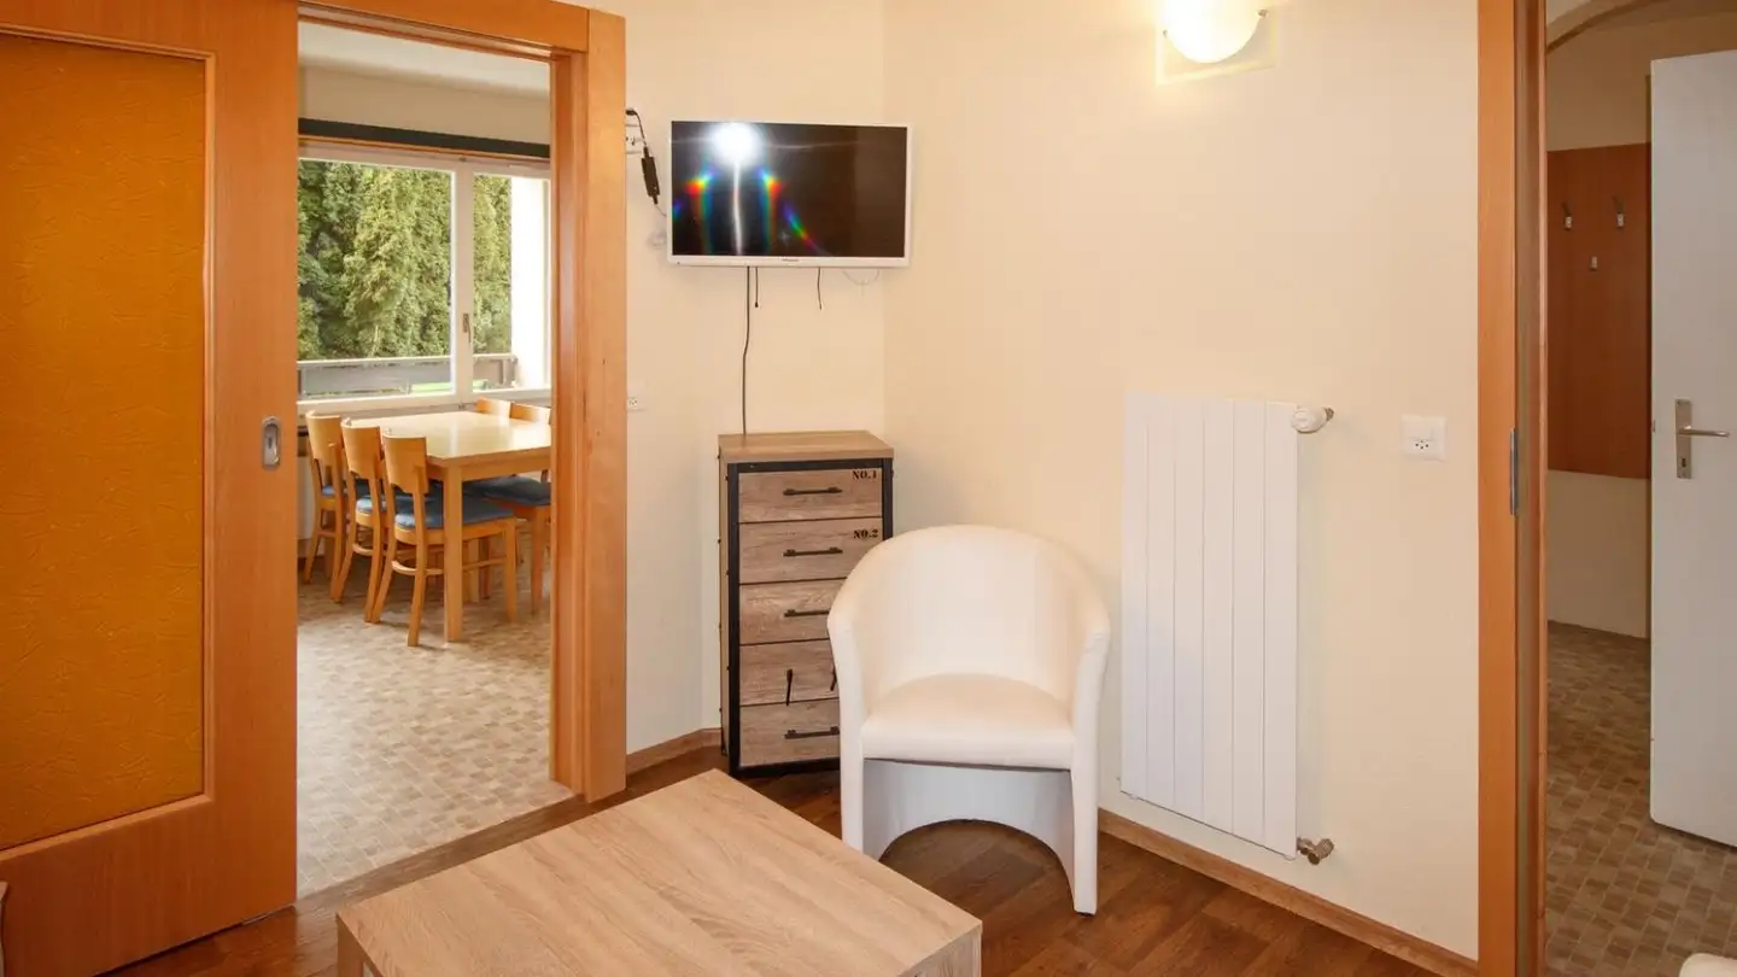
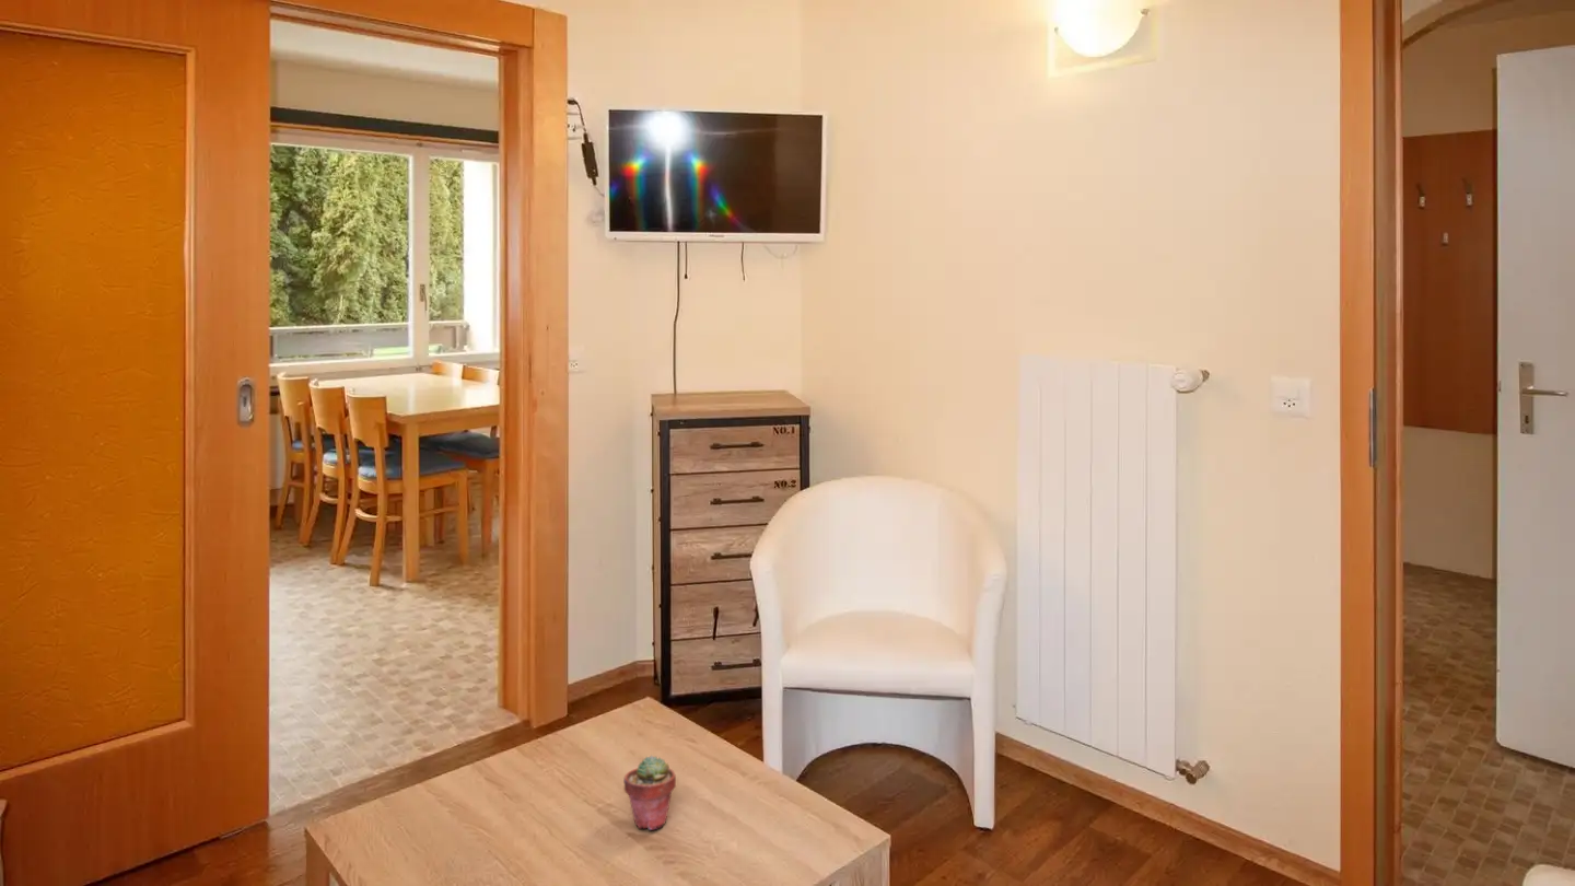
+ potted succulent (650, 789)
